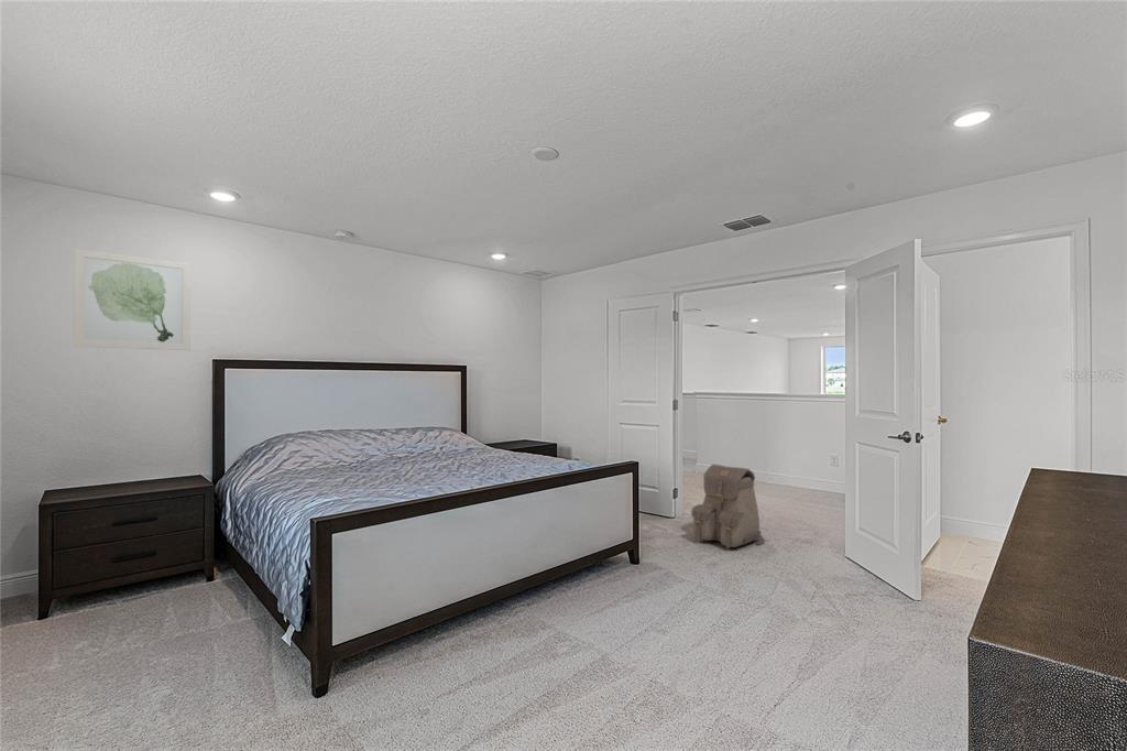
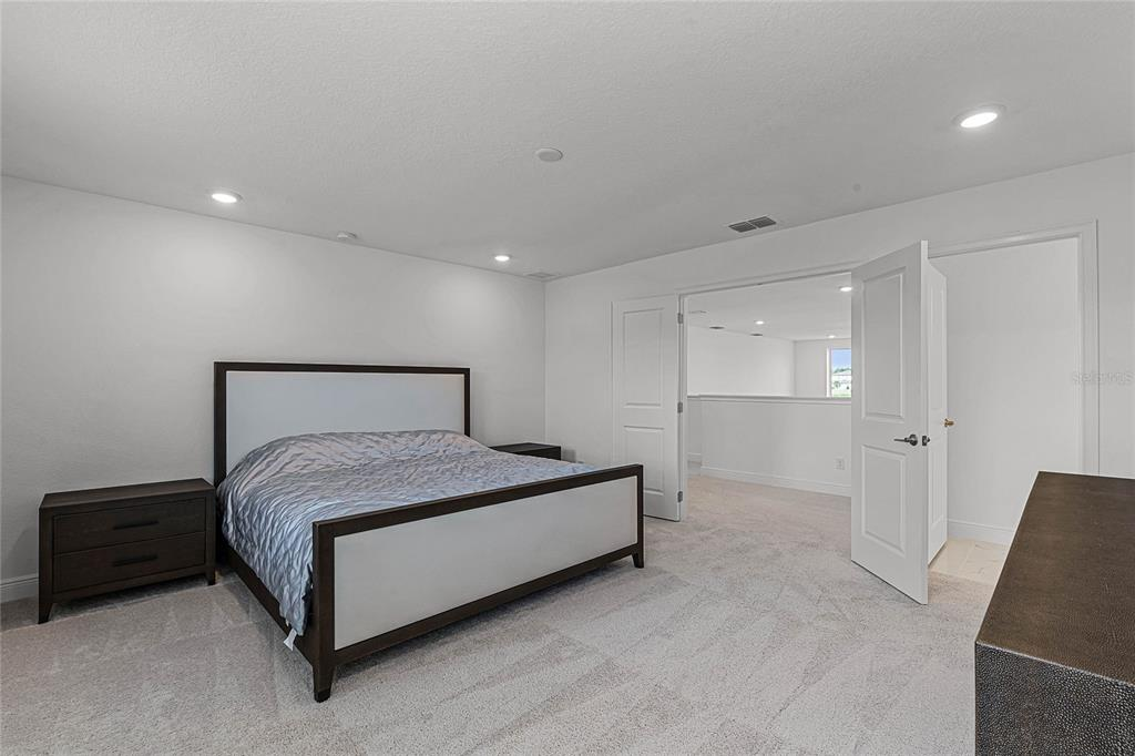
- backpack (726, 503)
- wall art (135, 302)
